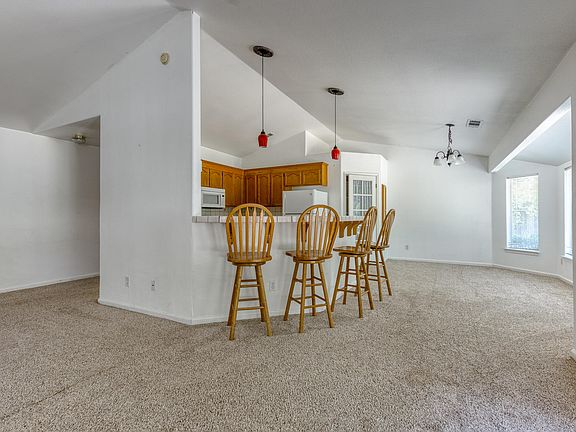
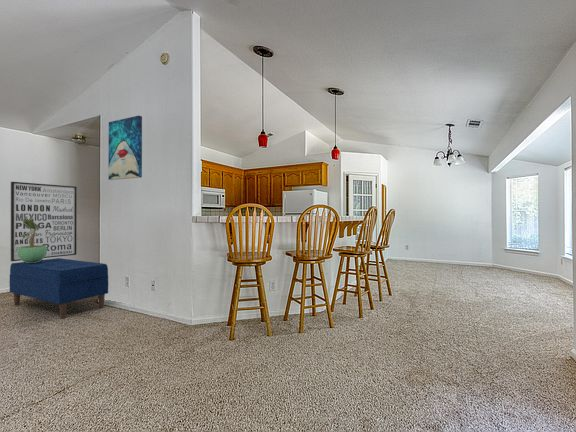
+ potted plant (33, 240)
+ wall art (46, 221)
+ bench (58, 285)
+ wall art (124, 148)
